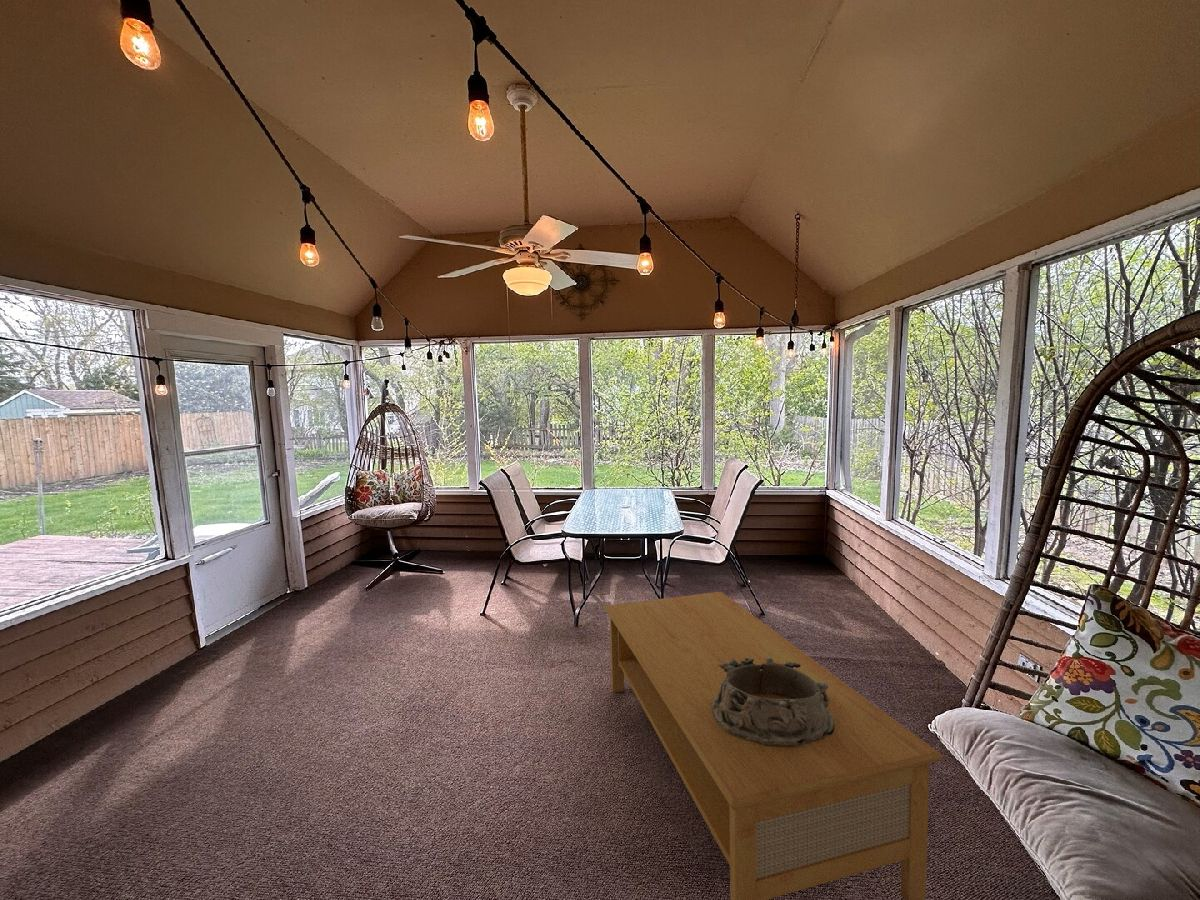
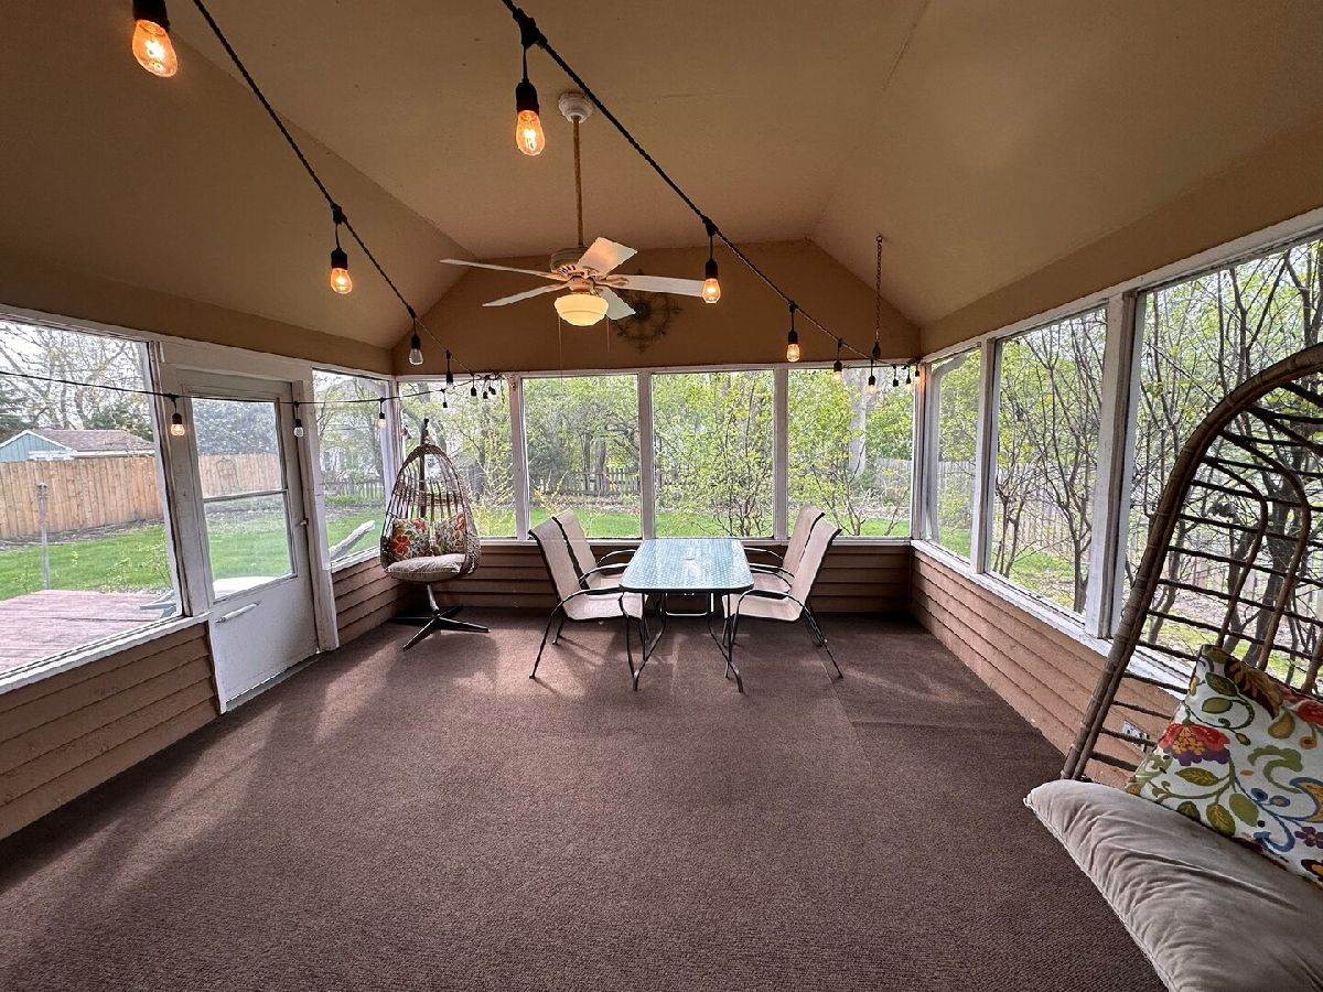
- coffee table (715, 719)
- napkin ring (768, 693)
